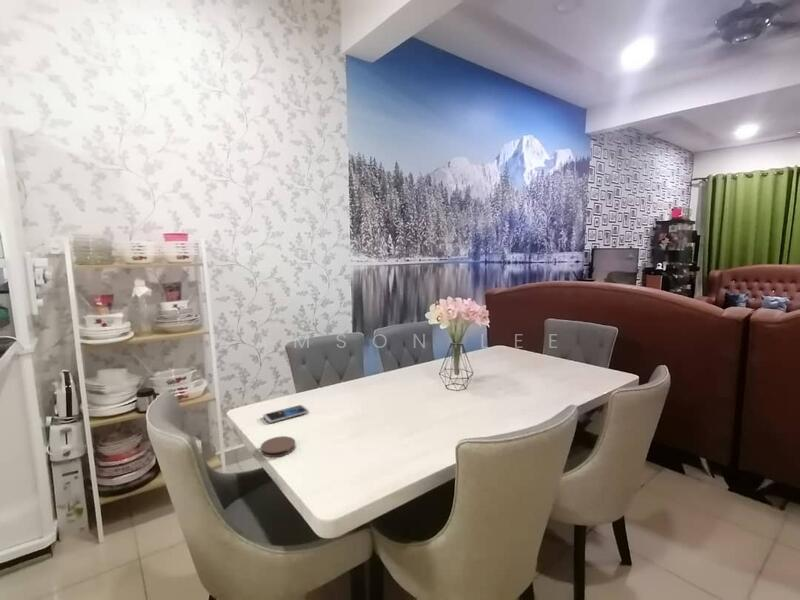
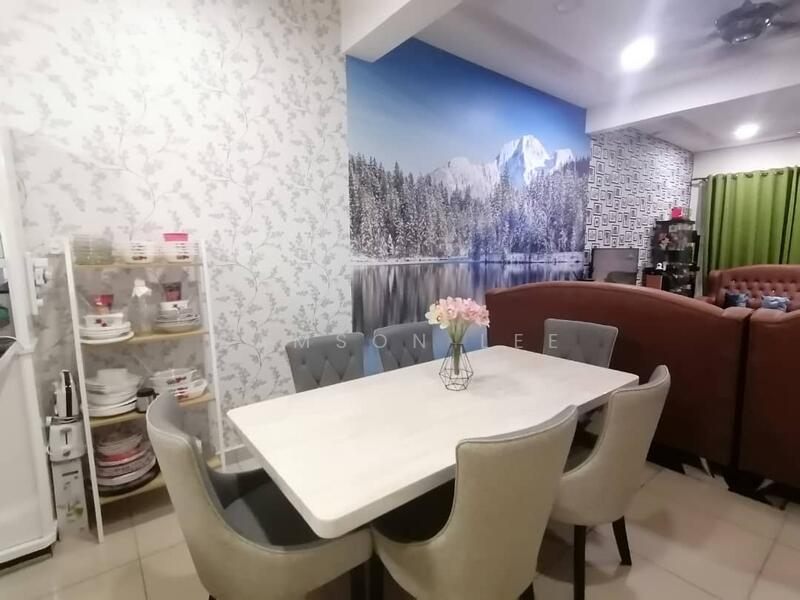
- coaster (278, 446)
- smartphone (286, 413)
